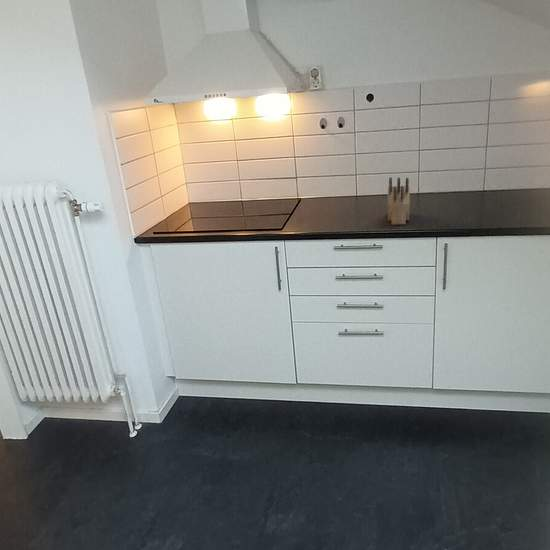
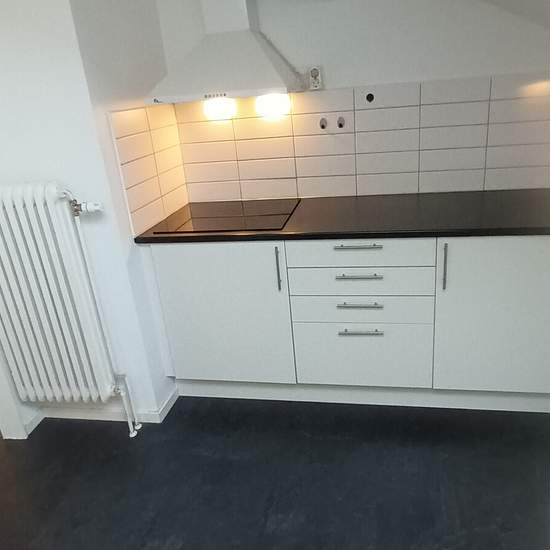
- knife block (398, 196)
